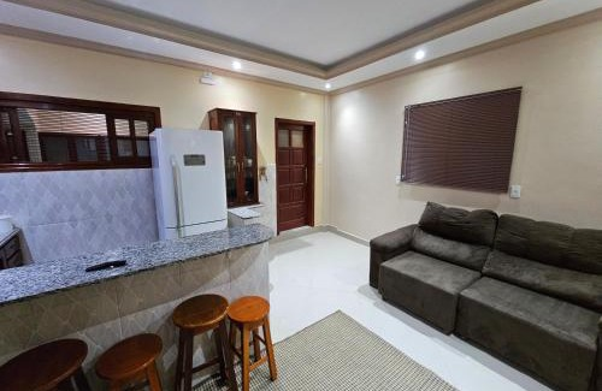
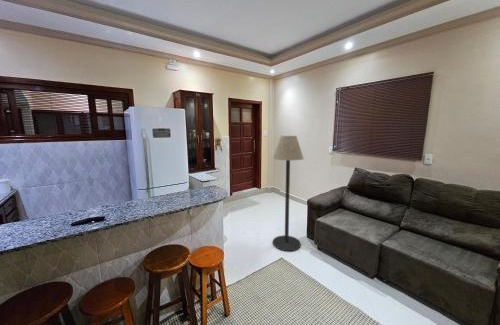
+ floor lamp (287, 191)
